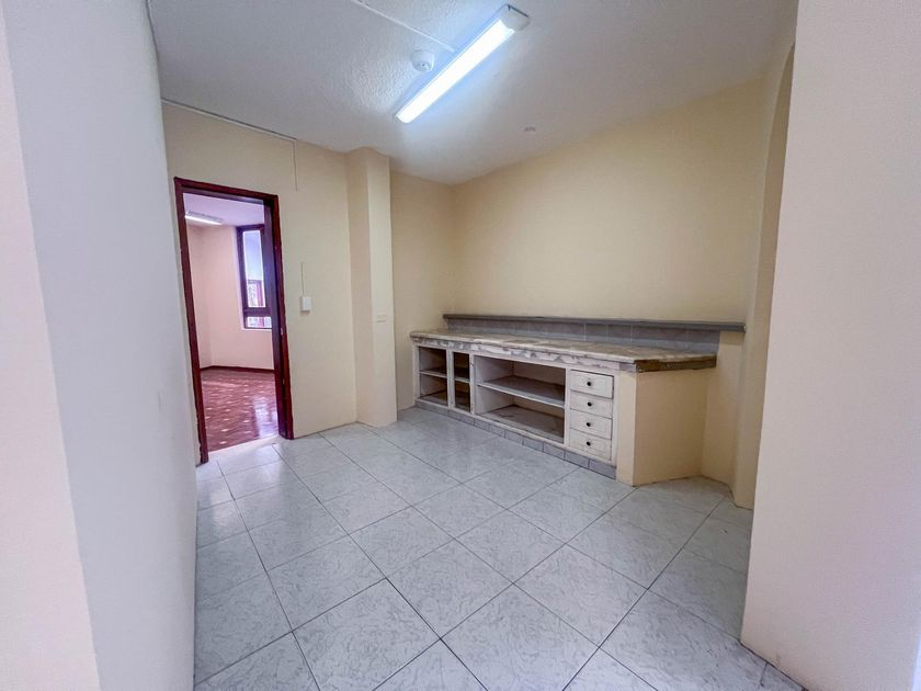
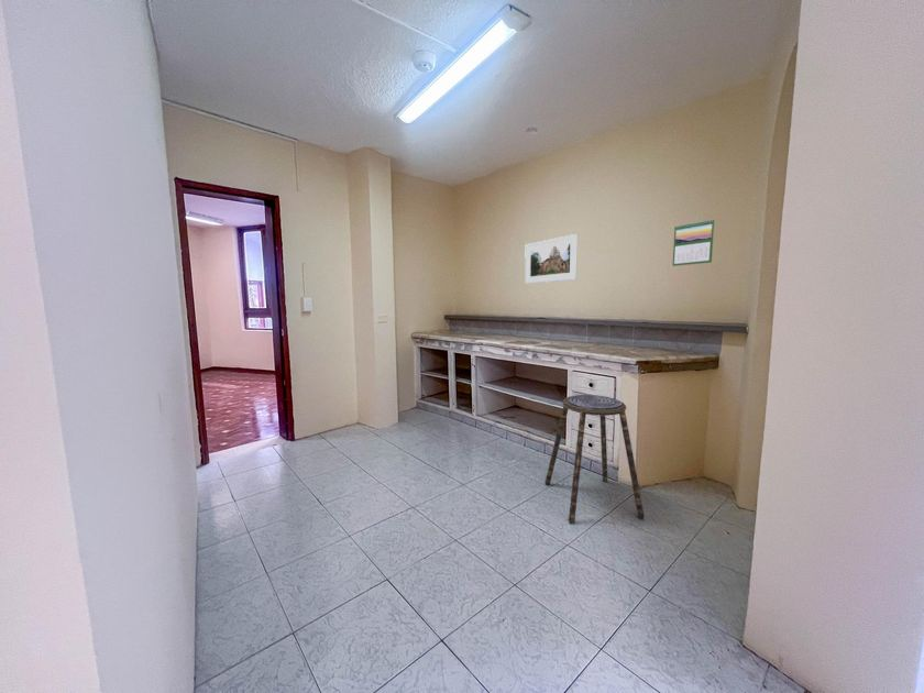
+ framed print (549, 261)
+ stool (582, 447)
+ calendar (692, 243)
